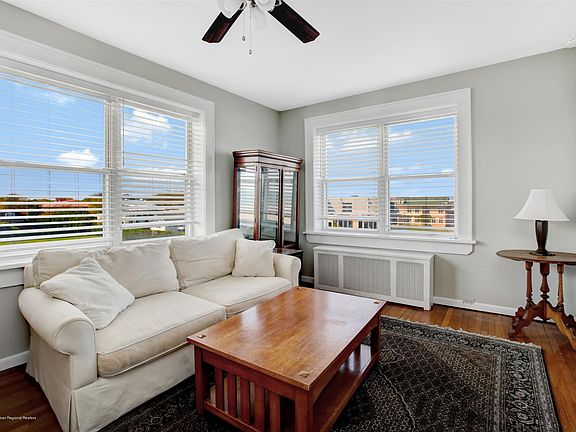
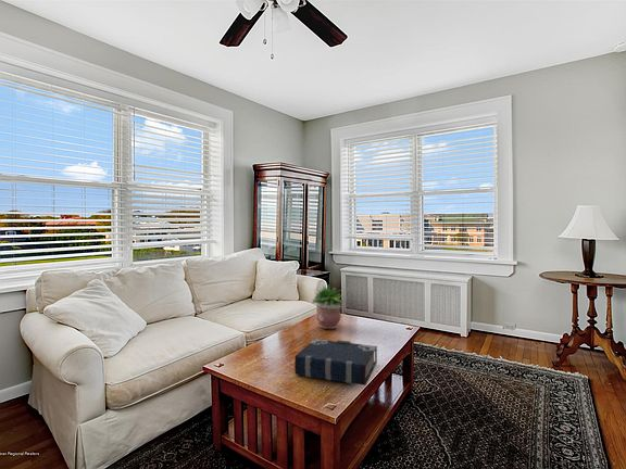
+ book (338, 357)
+ potted plant (329, 305)
